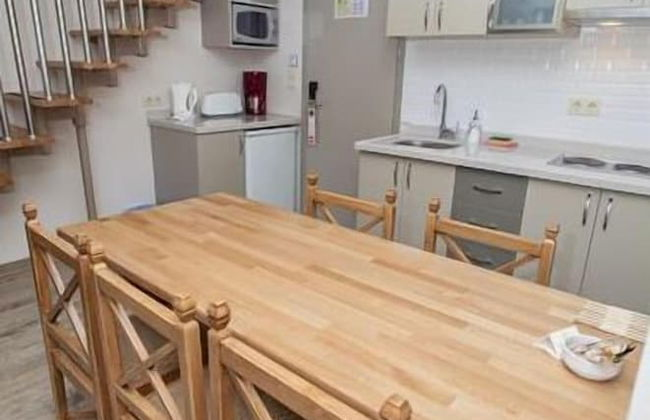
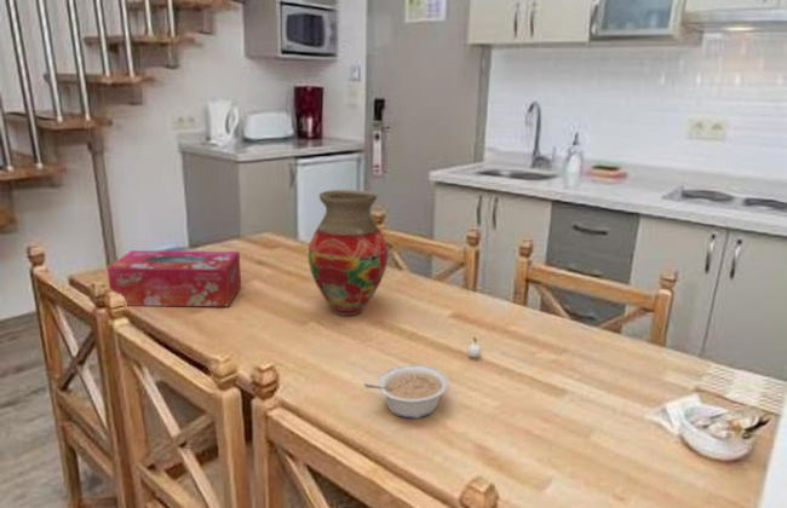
+ legume (410, 392)
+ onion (475, 346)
+ tissue box (178, 277)
+ vase (347, 254)
